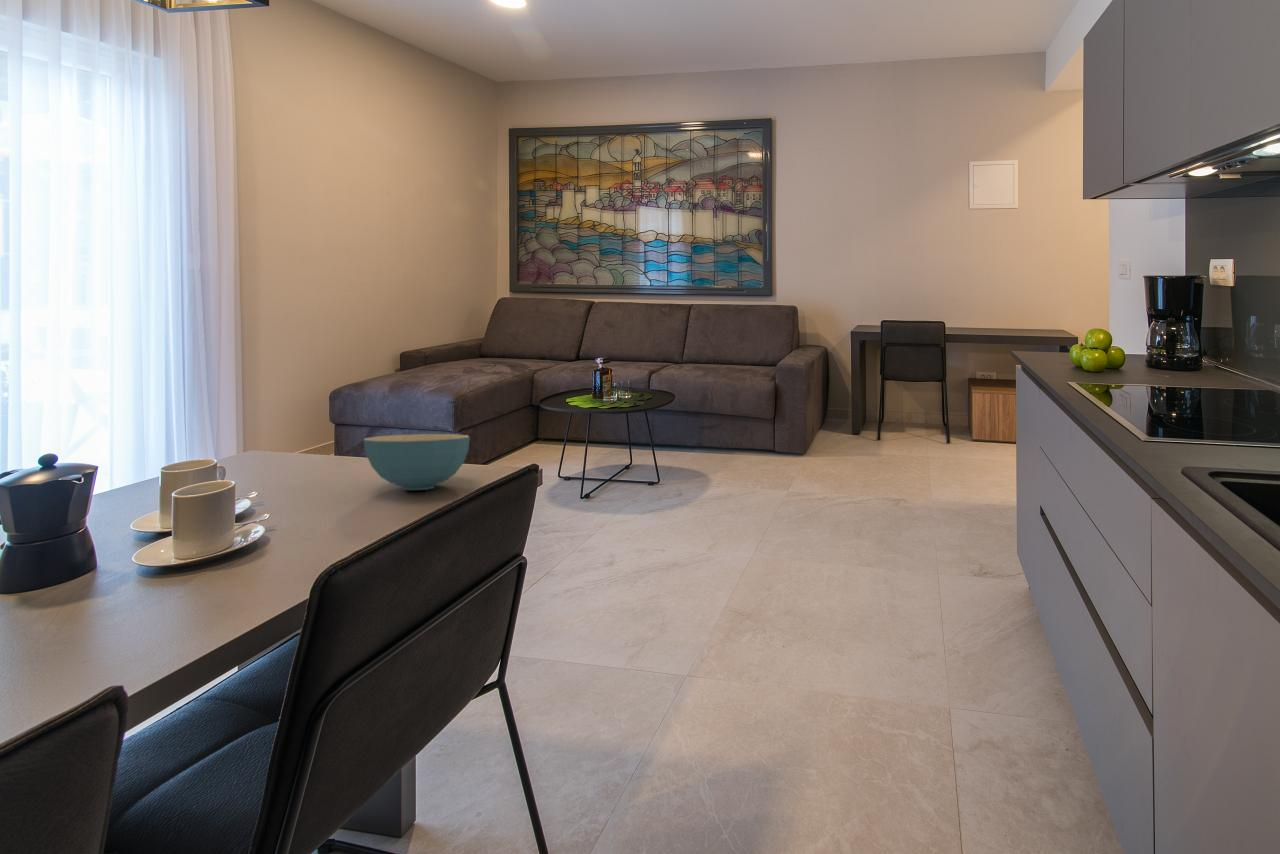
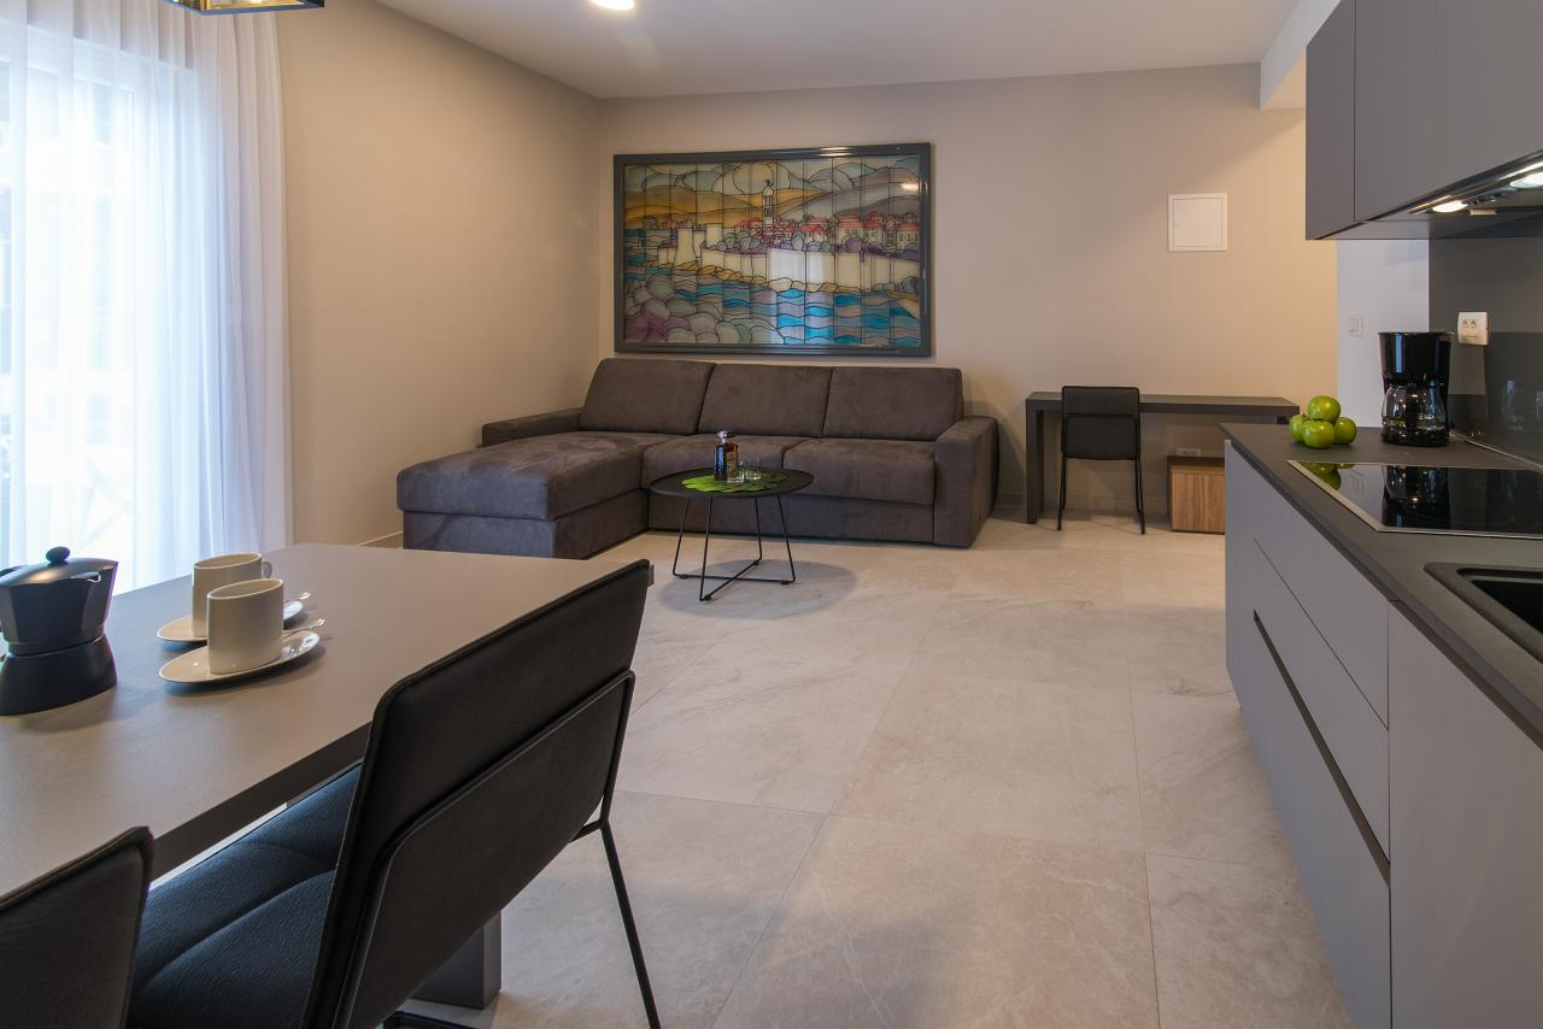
- cereal bowl (417, 462)
